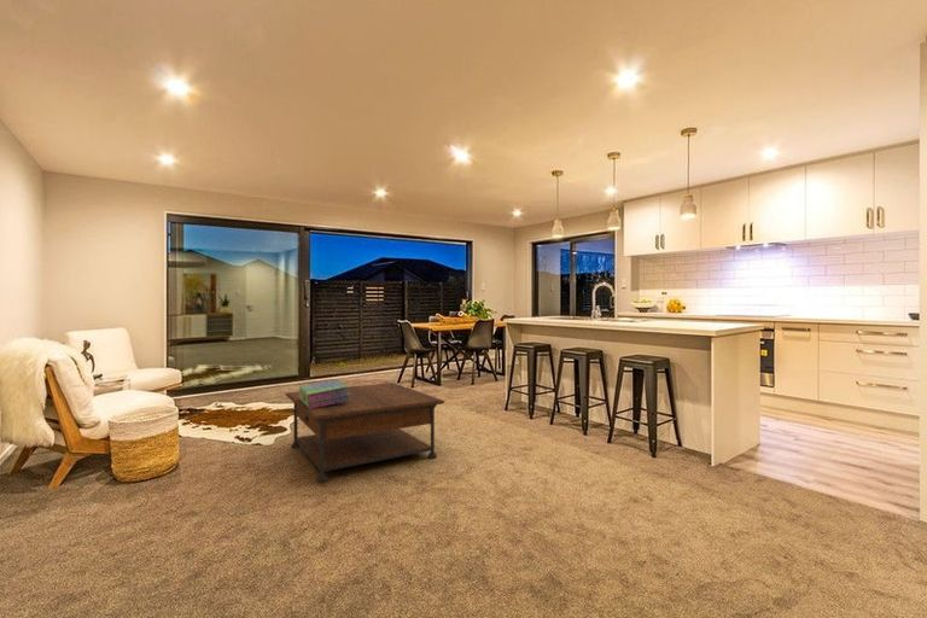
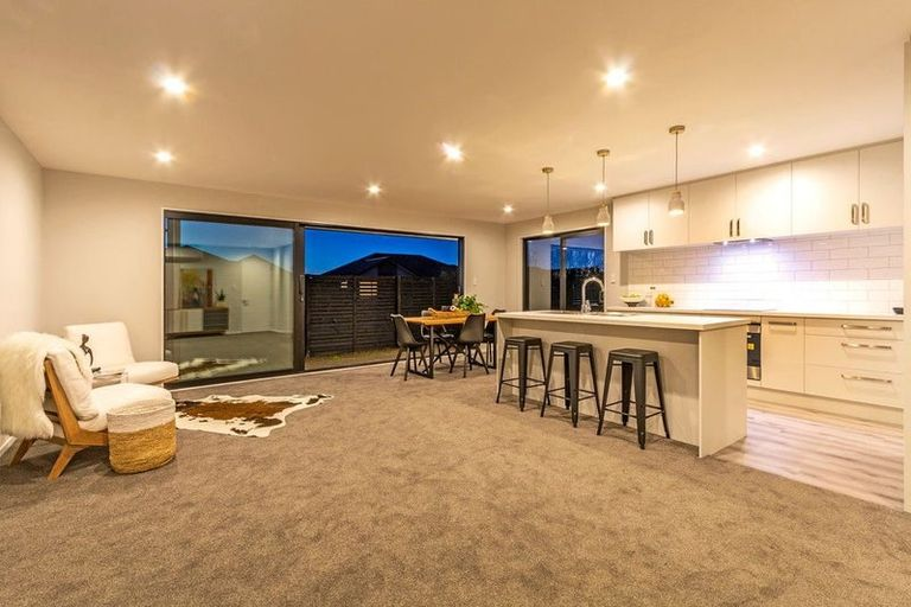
- coffee table (361, 424)
- stack of books (323, 395)
